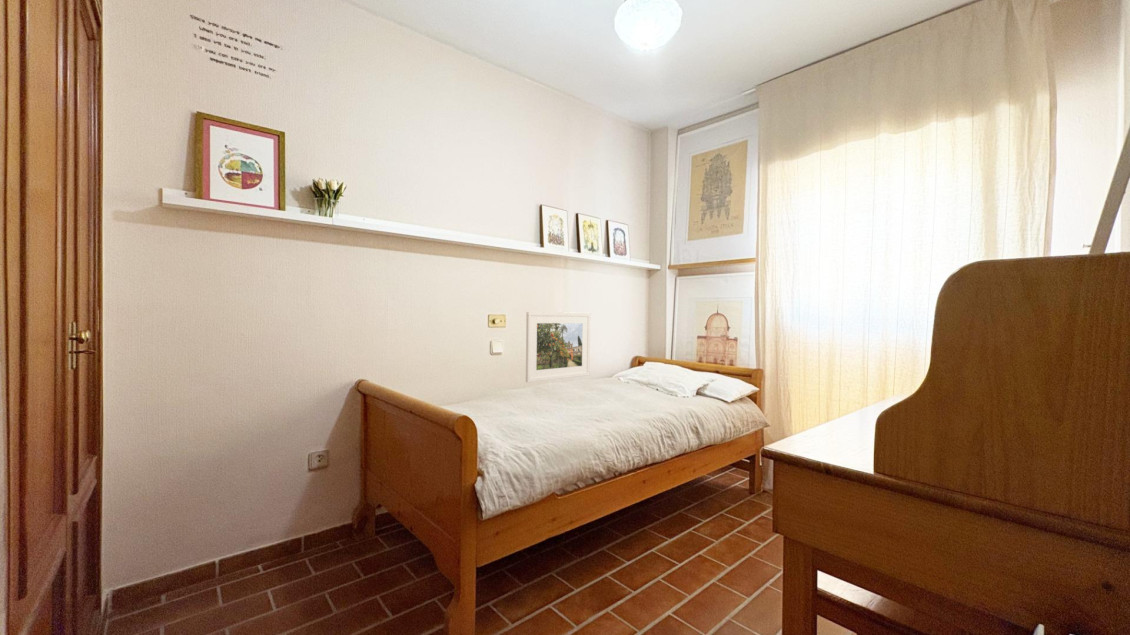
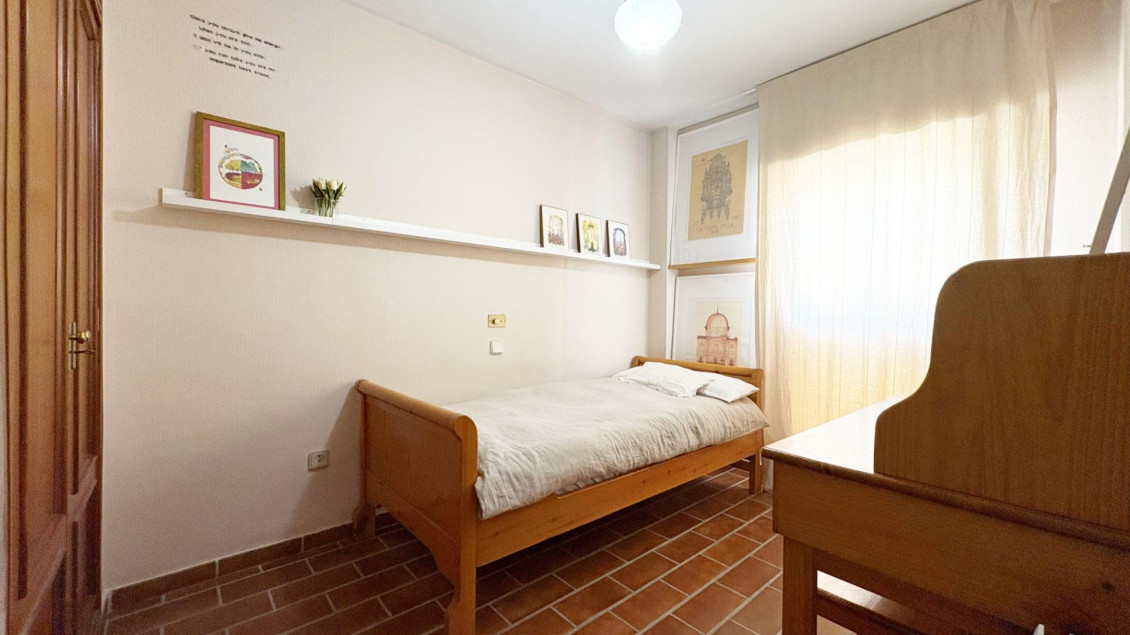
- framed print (559, 345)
